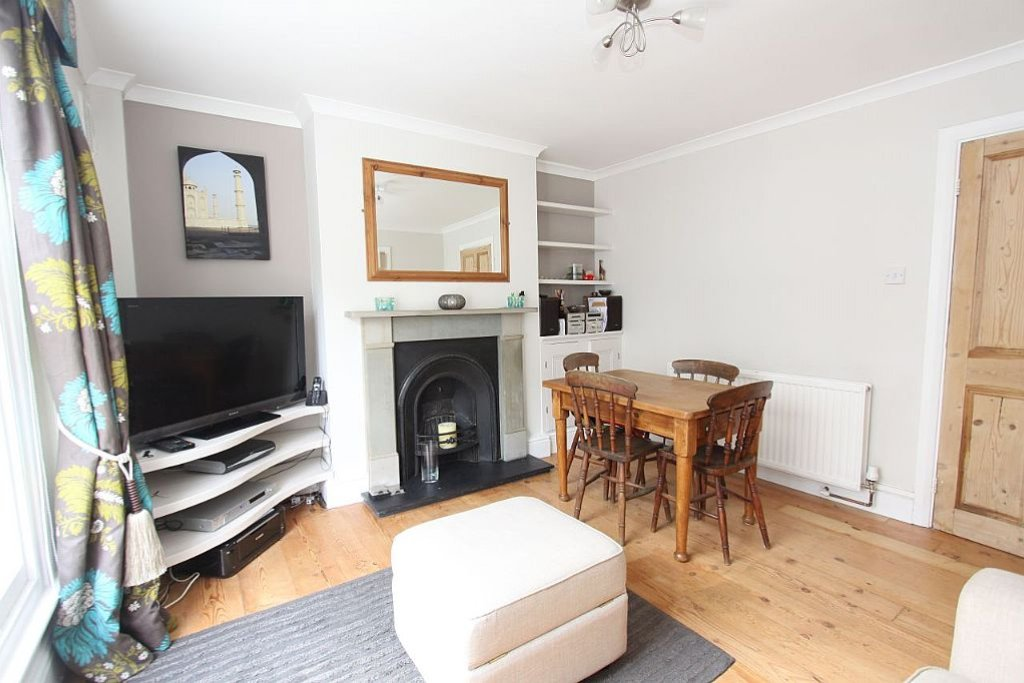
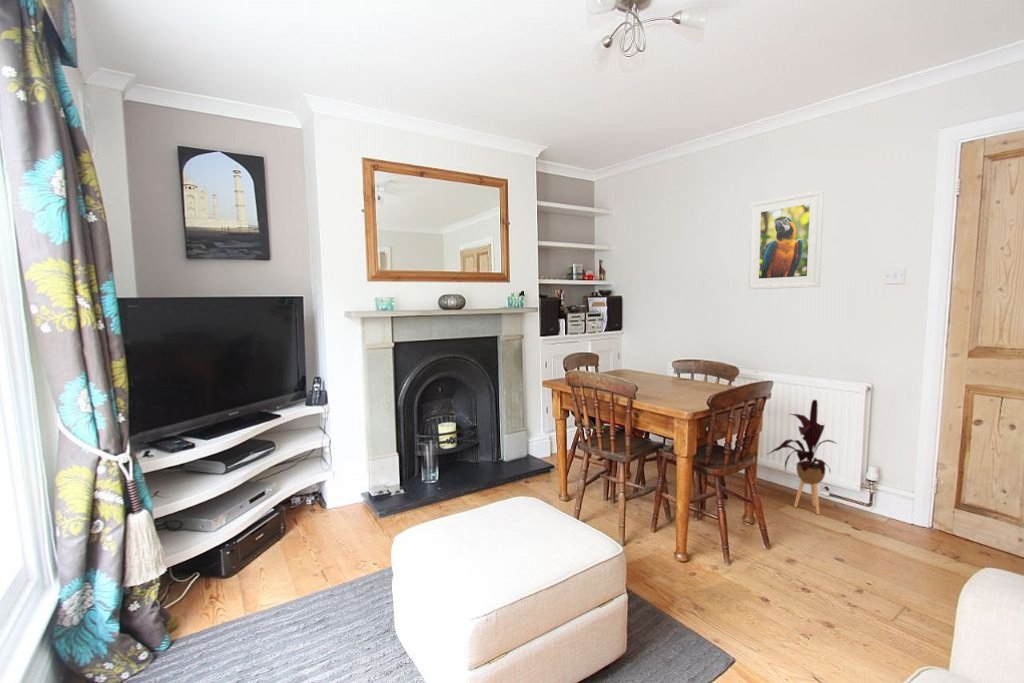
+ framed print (783, 243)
+ house plant (803, 452)
